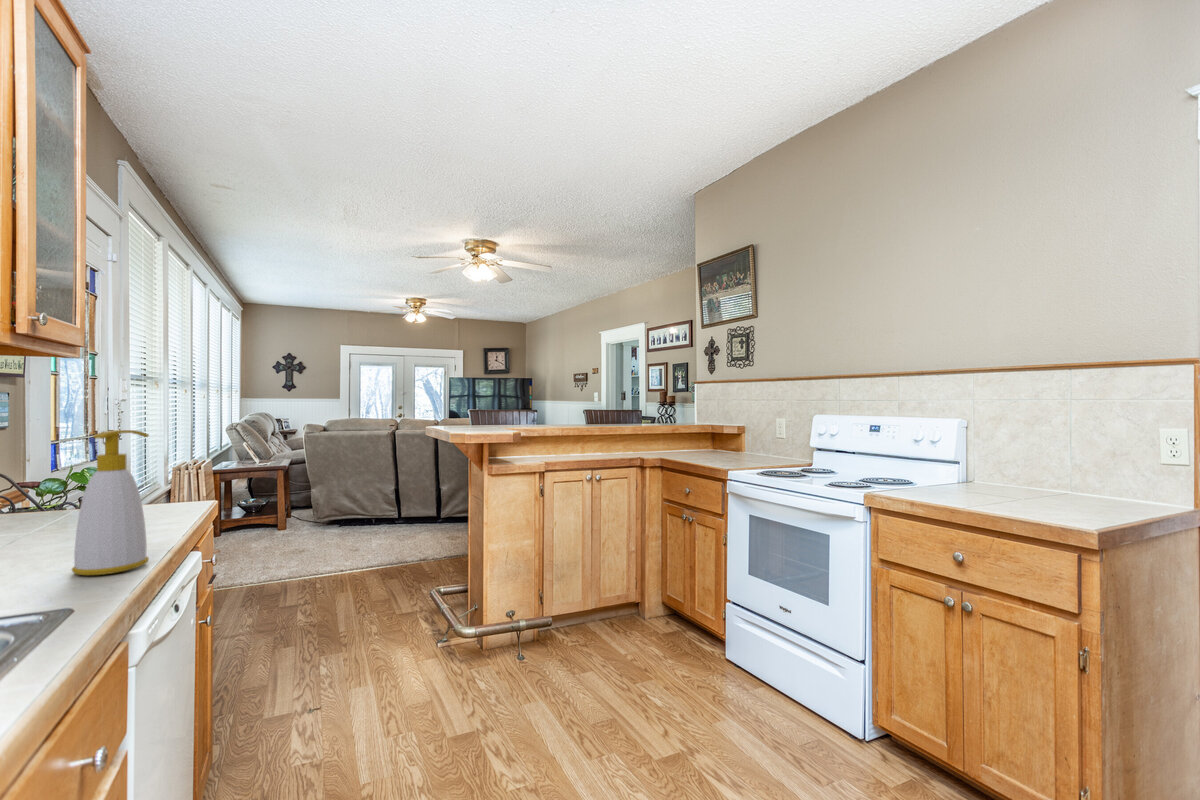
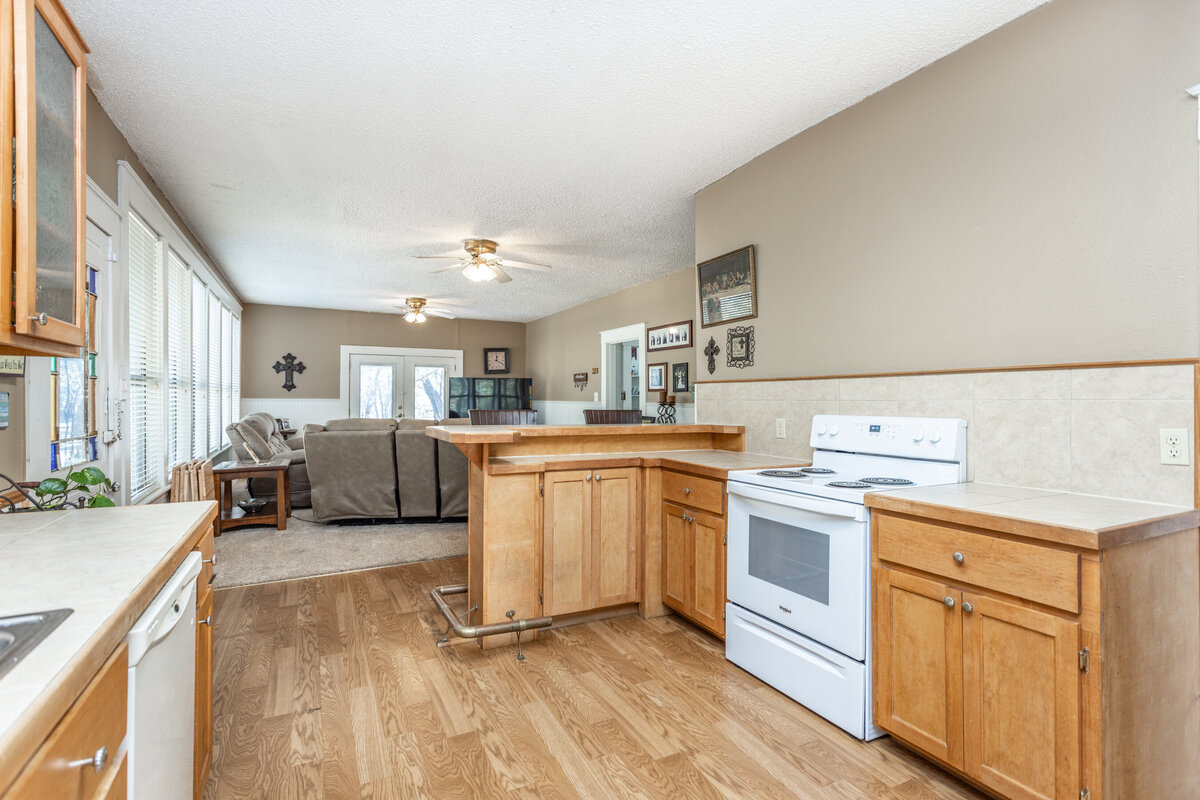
- soap bottle (112, 499)
